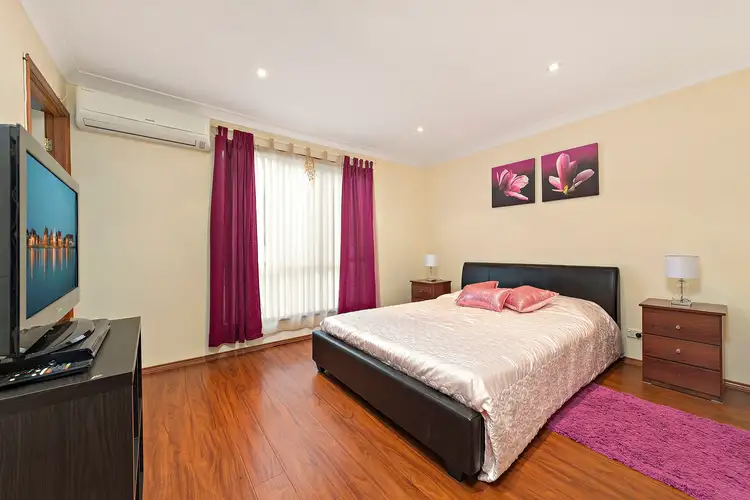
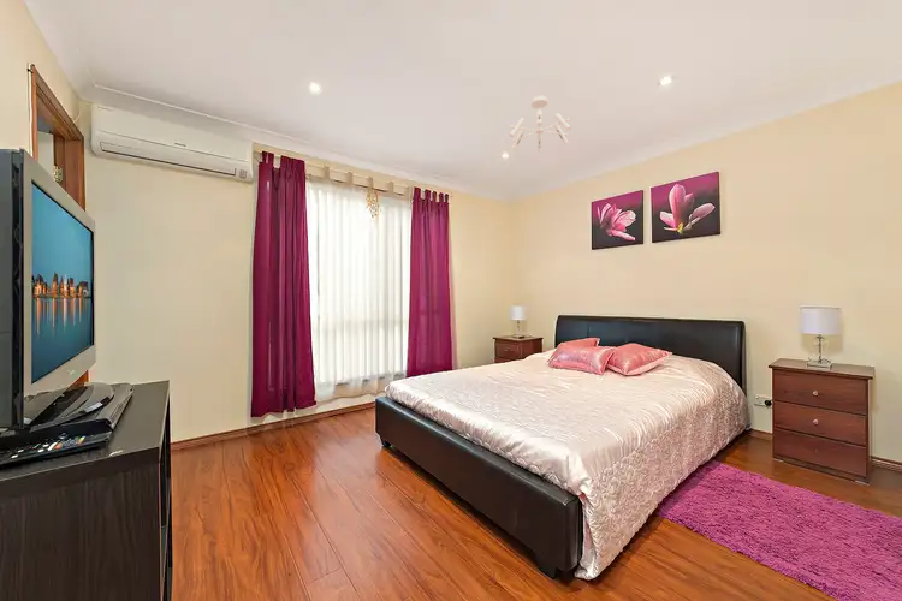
+ ceiling light fixture (539, 120)
